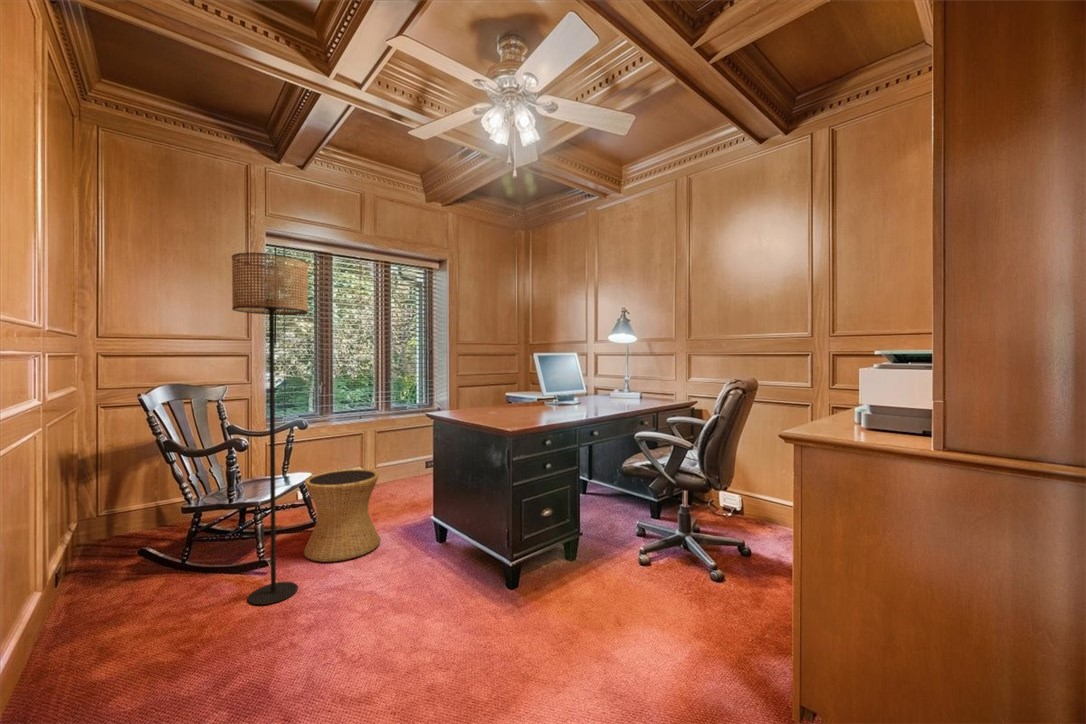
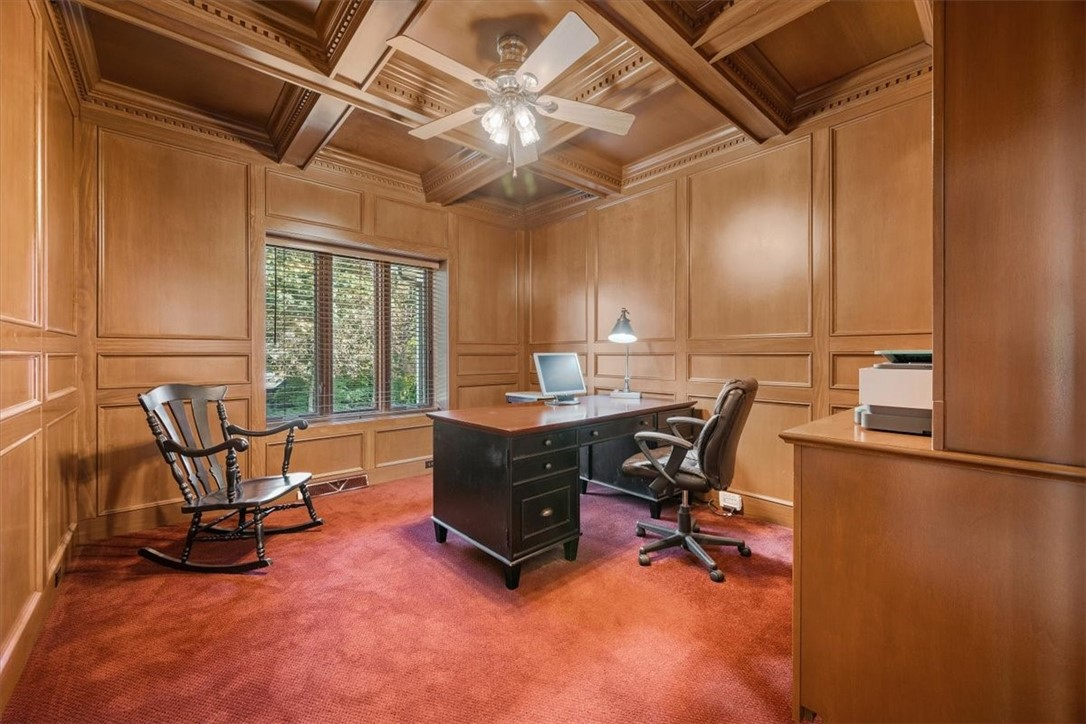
- floor lamp (272, 427)
- side table (343, 511)
